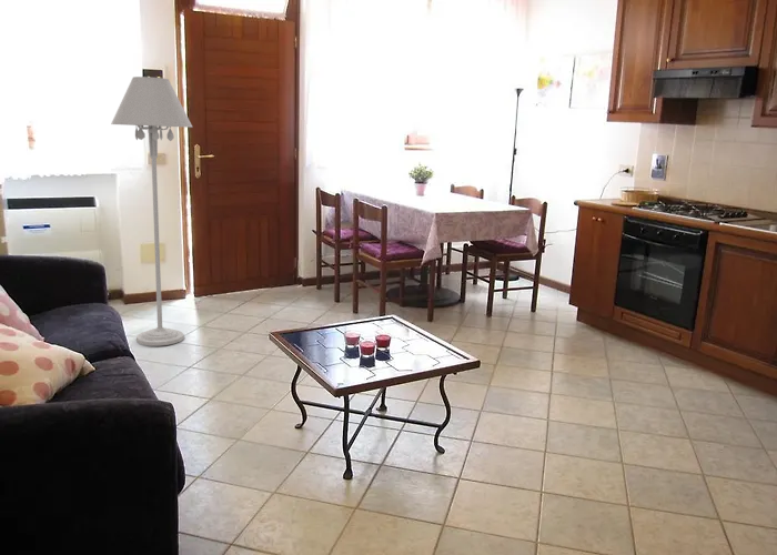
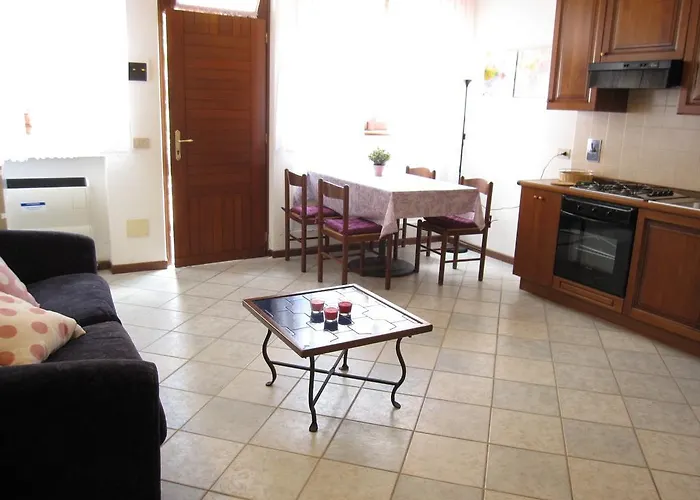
- floor lamp (155, 213)
